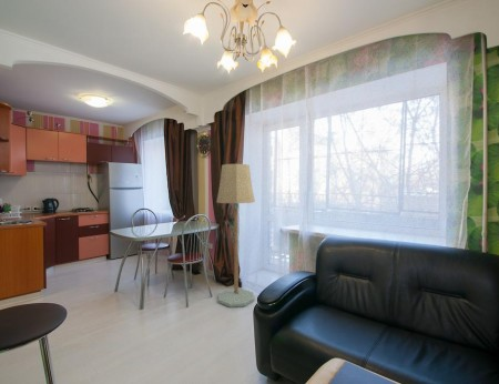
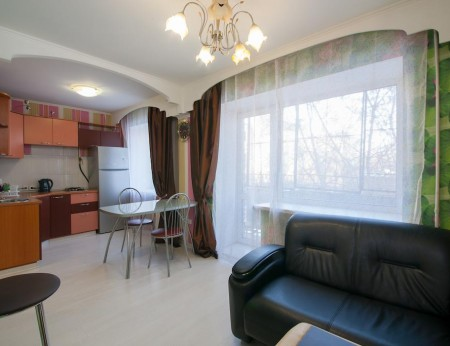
- floor lamp (235, 232)
